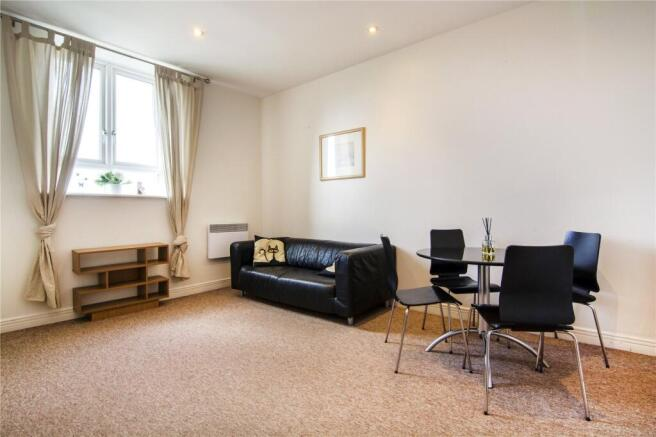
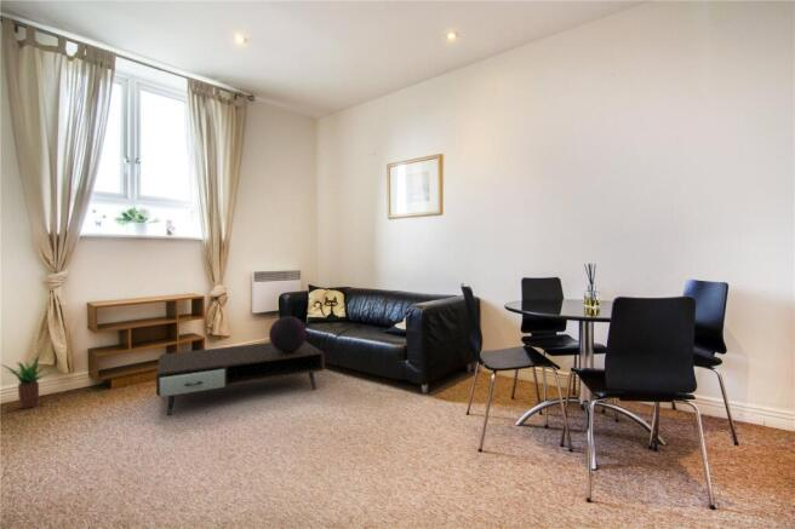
+ potted plant (32, 378)
+ coffee table (244, 373)
+ decorative orb (287, 333)
